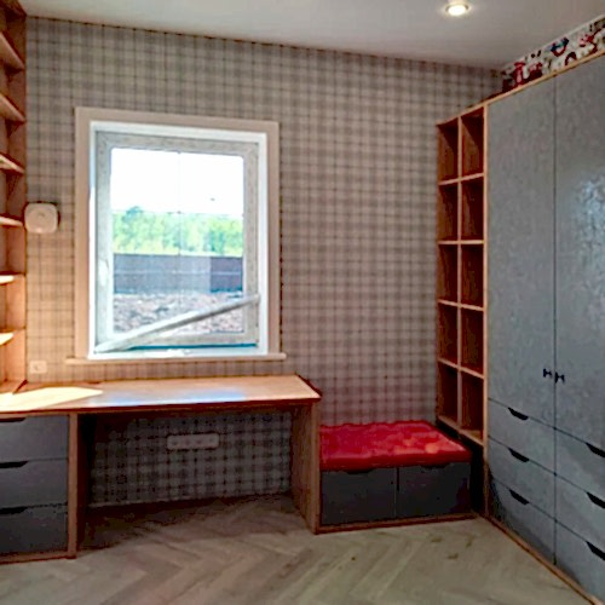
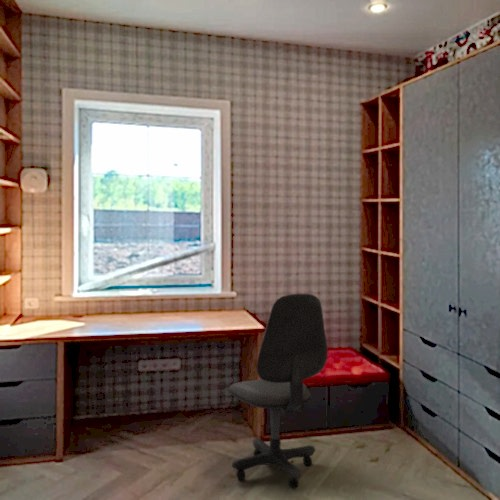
+ office chair (274, 380)
